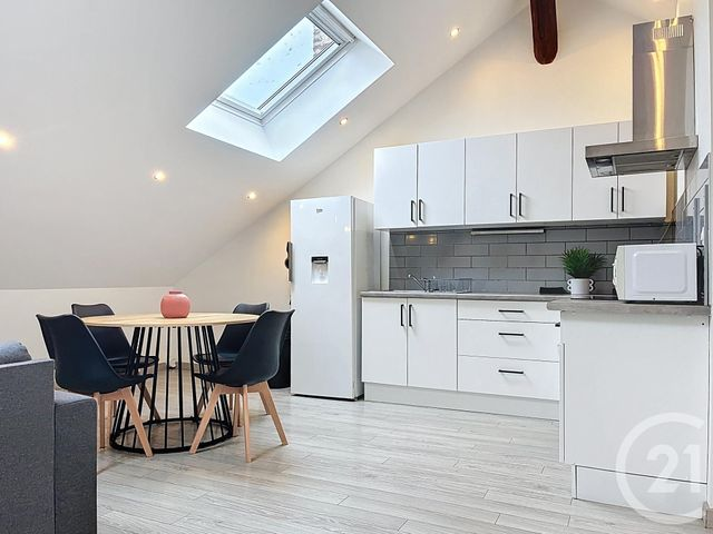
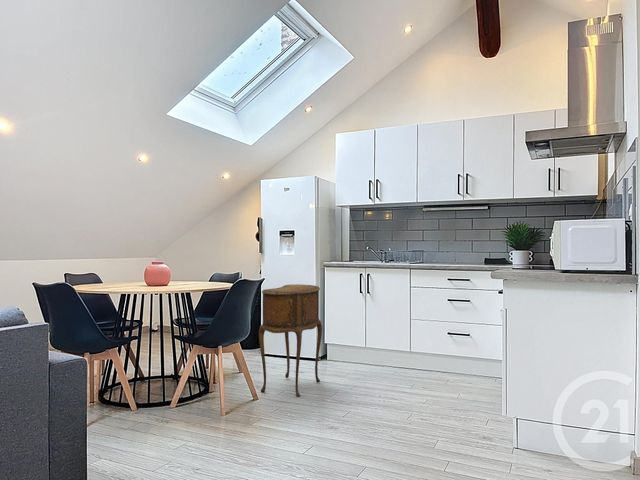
+ side table (296, 335)
